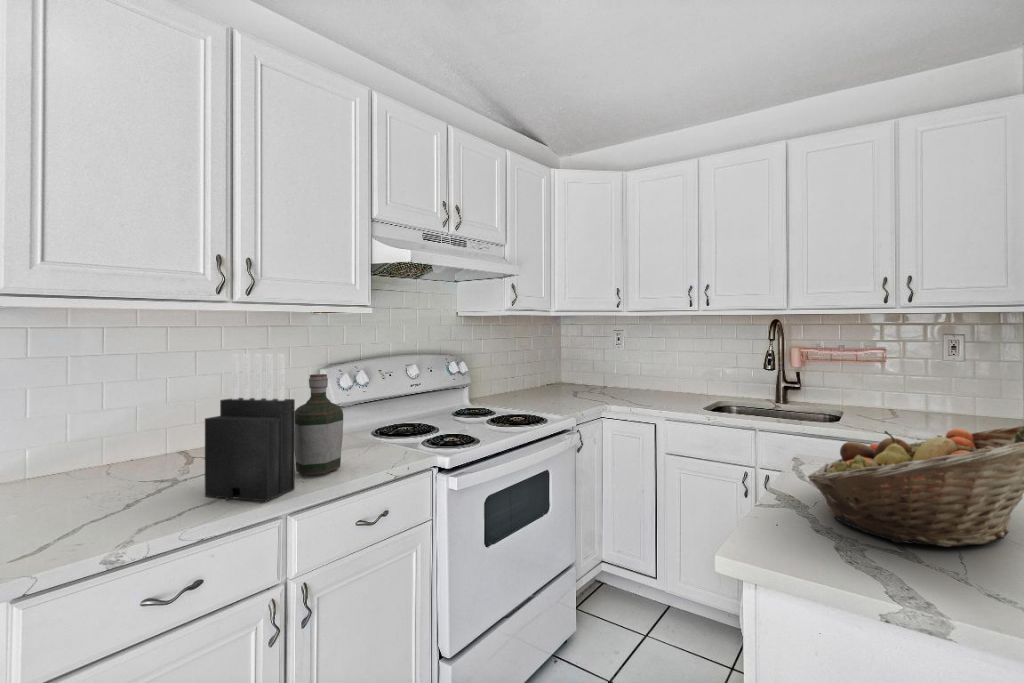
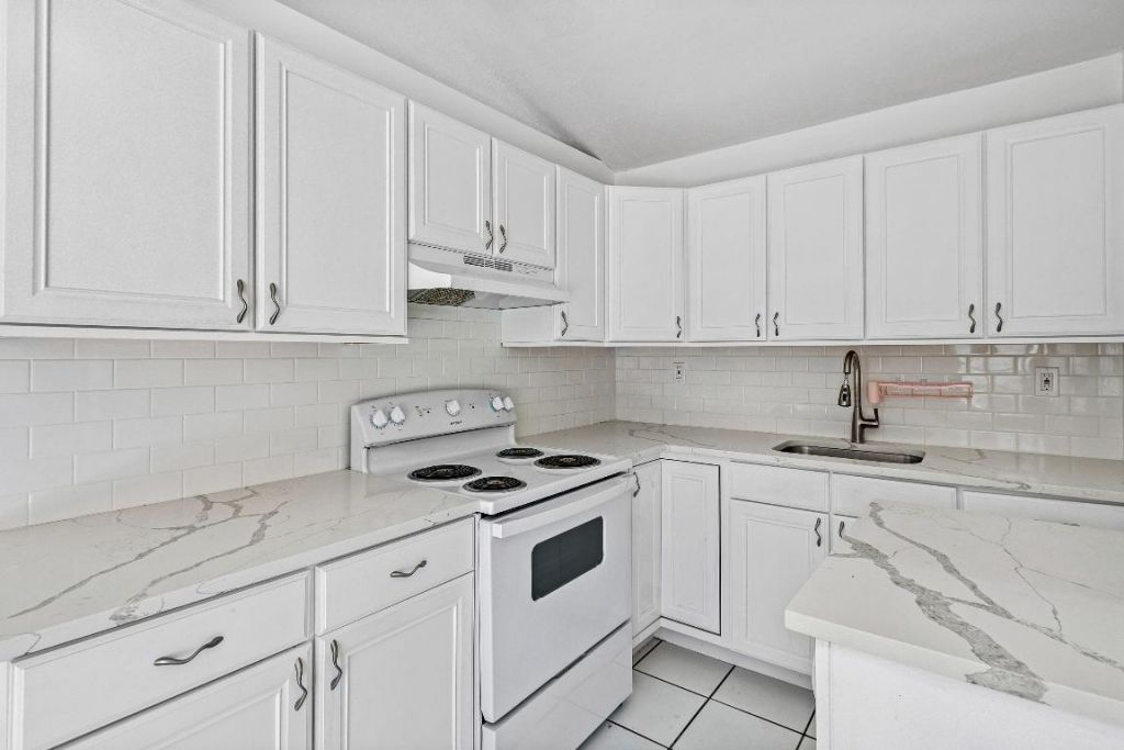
- knife block (247, 424)
- fruit basket (925, 472)
- bottle (318, 422)
